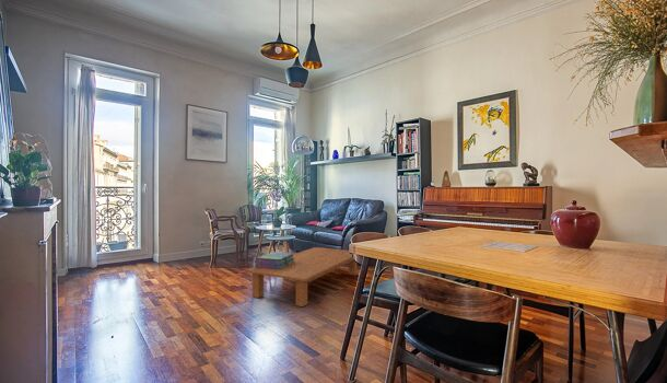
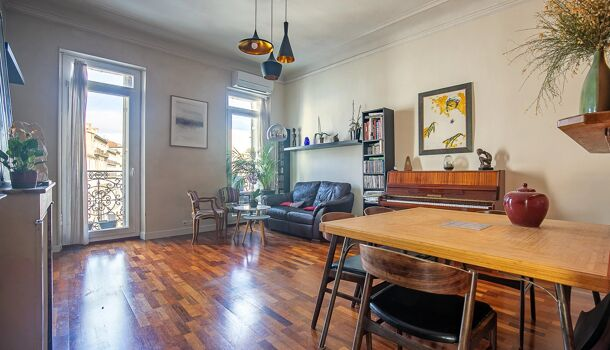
- stack of books (276, 259)
- coffee table (311, 271)
